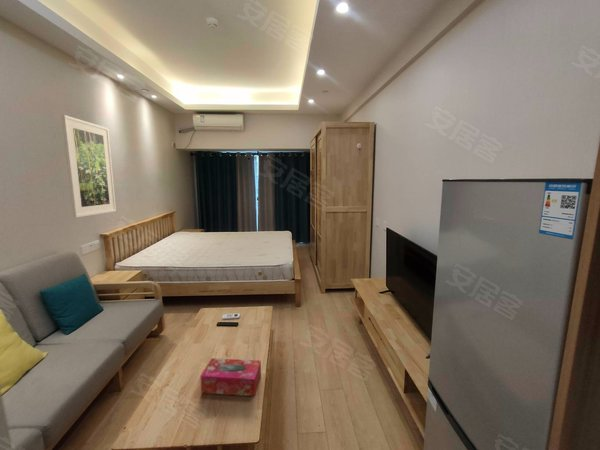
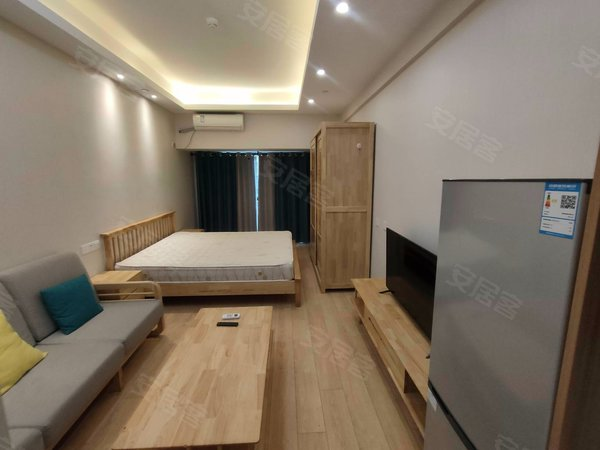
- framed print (92, 169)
- tissue box (232, 376)
